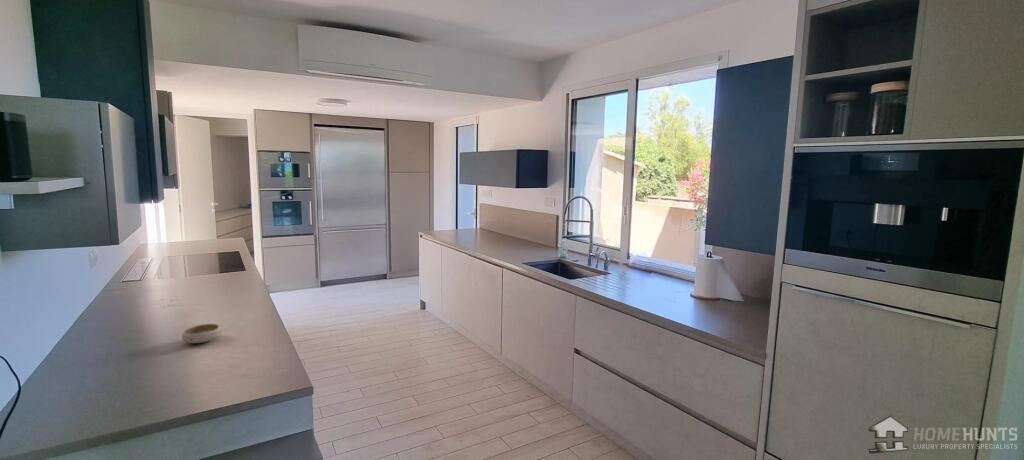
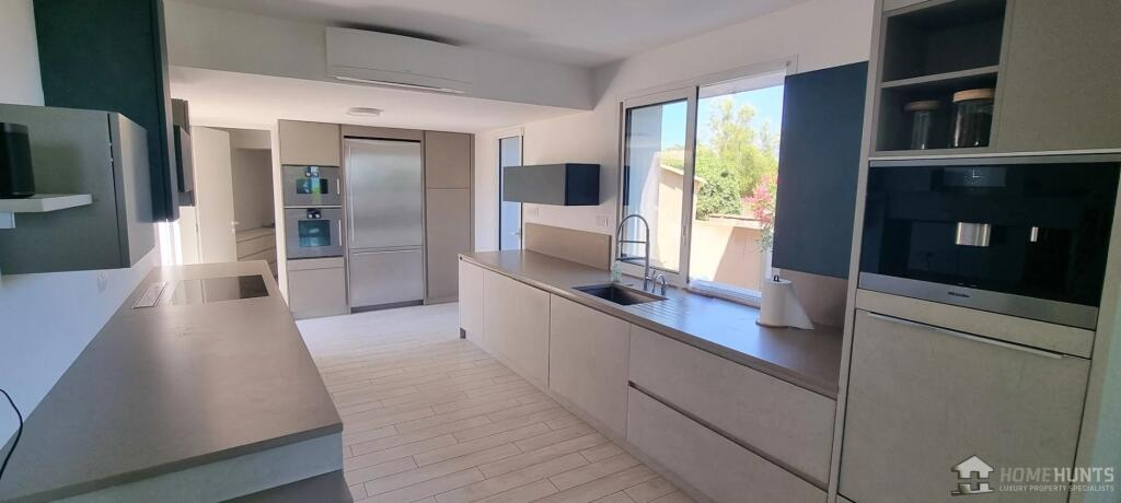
- bowl (202, 334)
